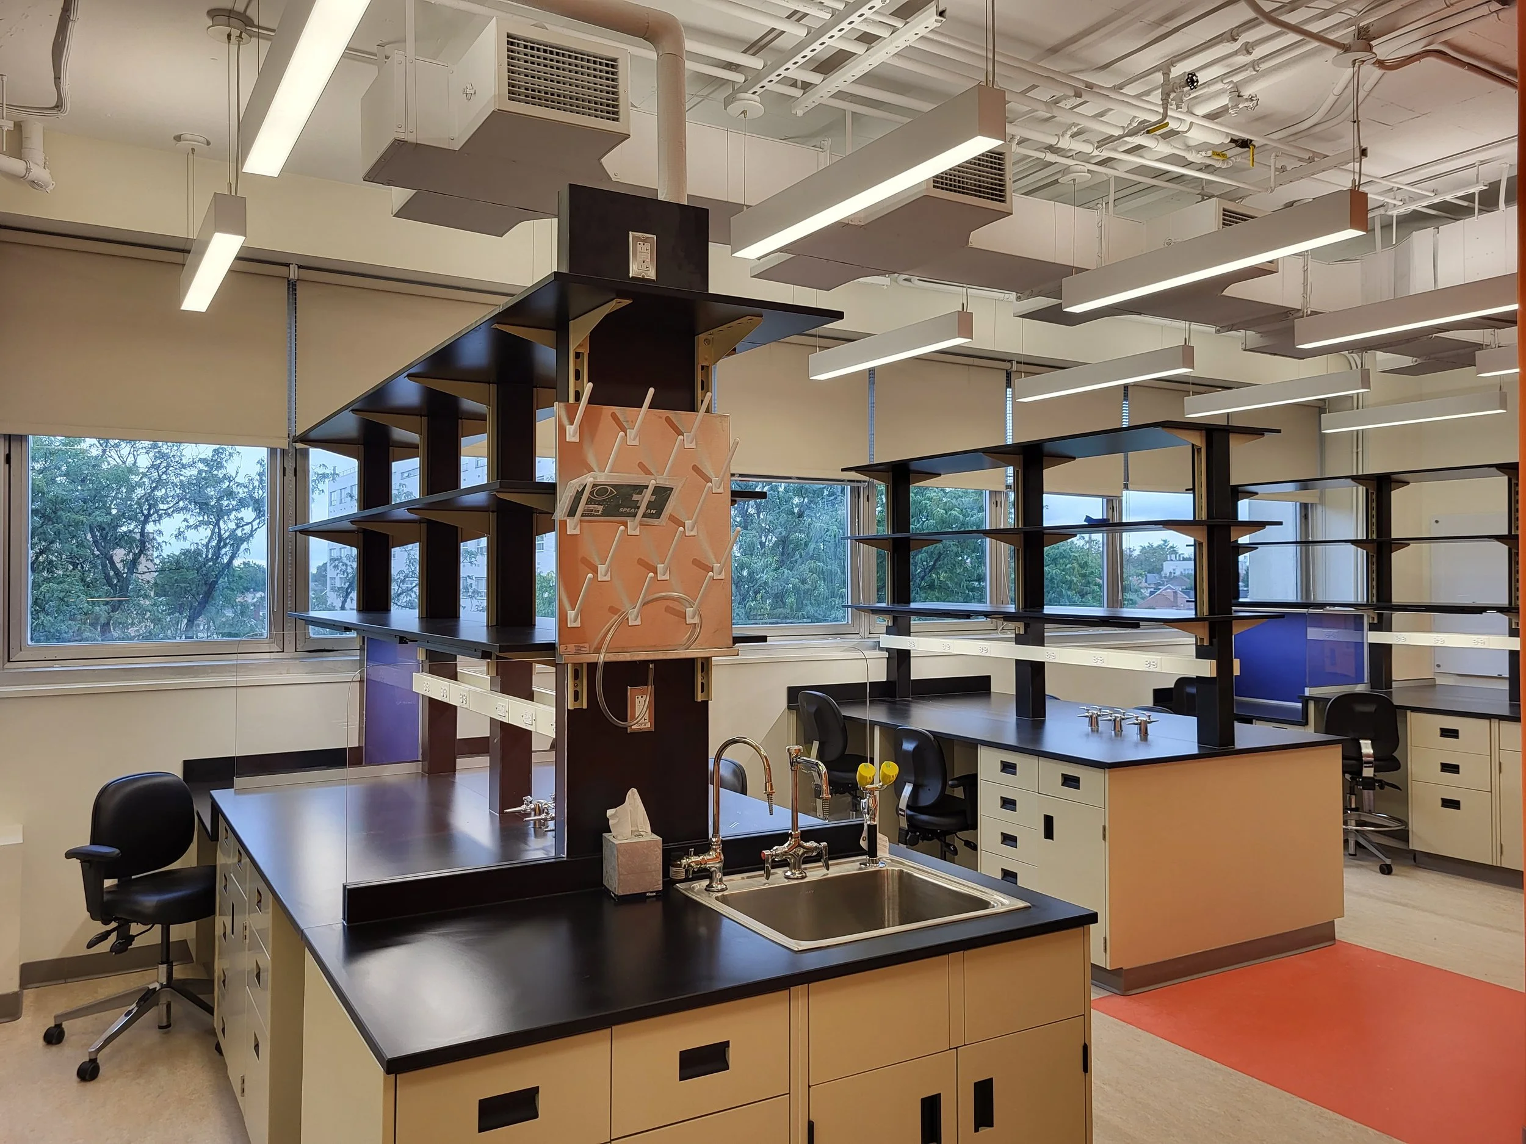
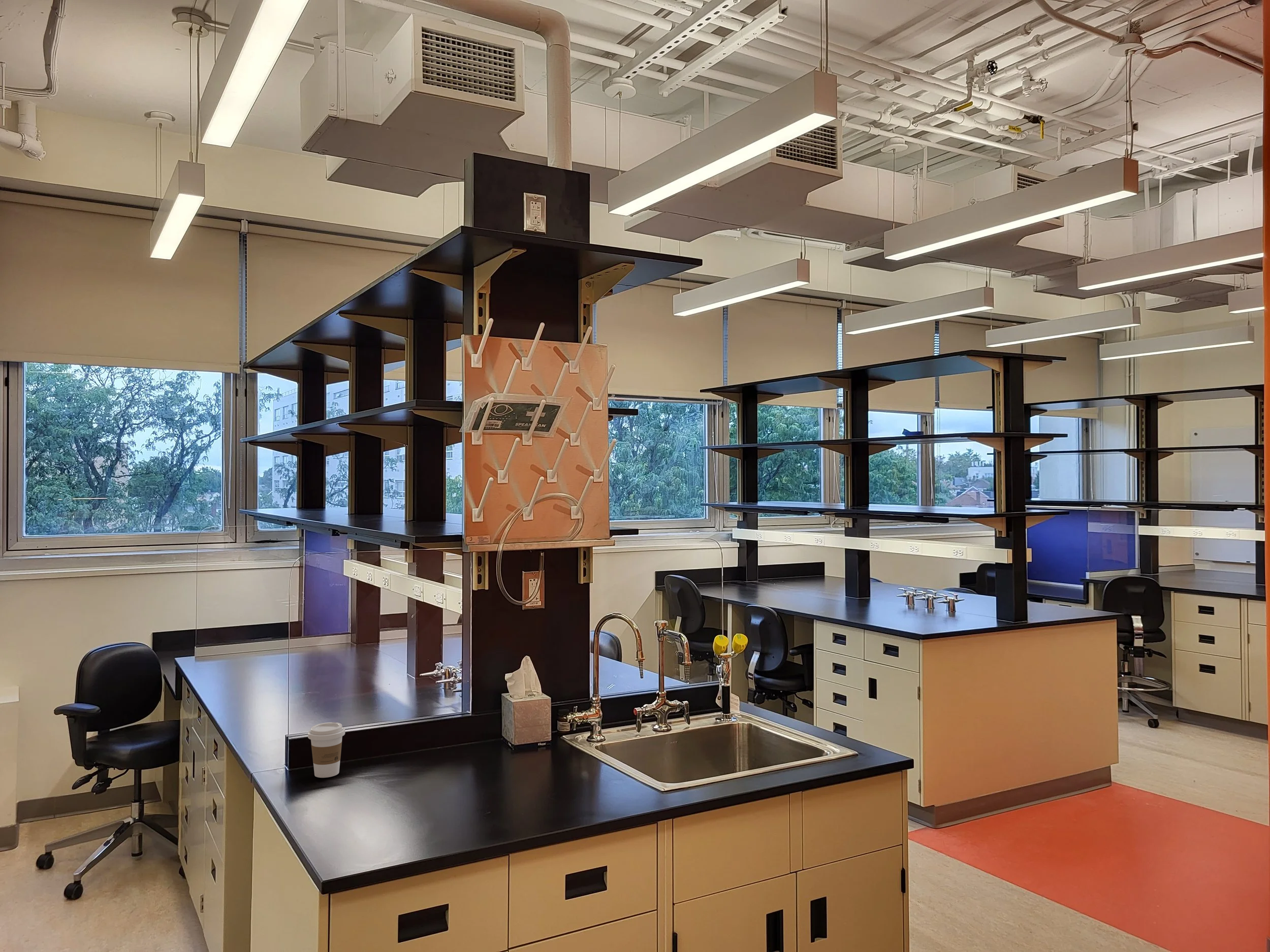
+ coffee cup (327, 750)
